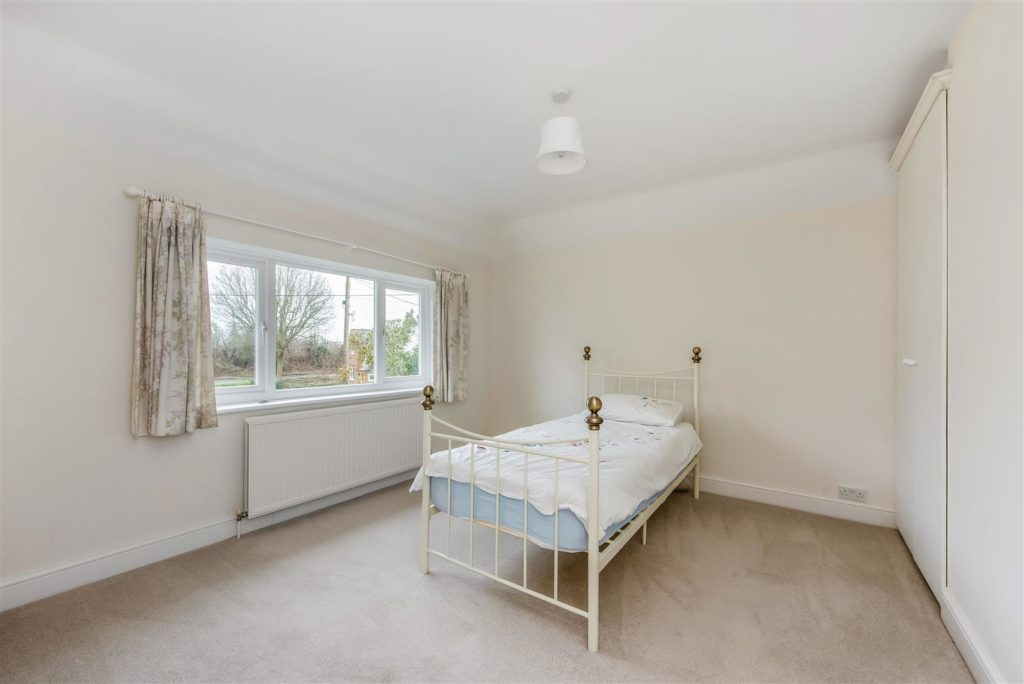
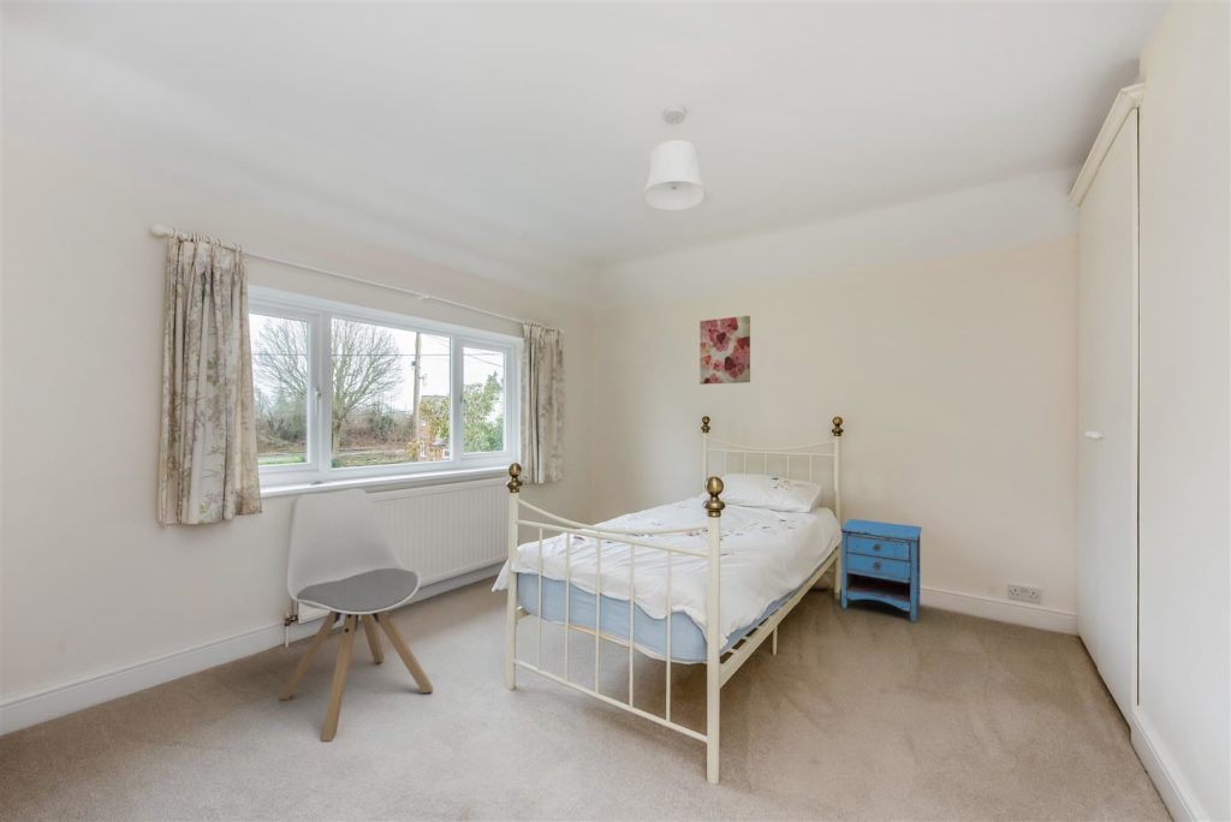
+ chair (355, 594)
+ wall art (724, 351)
+ nightstand (880, 567)
